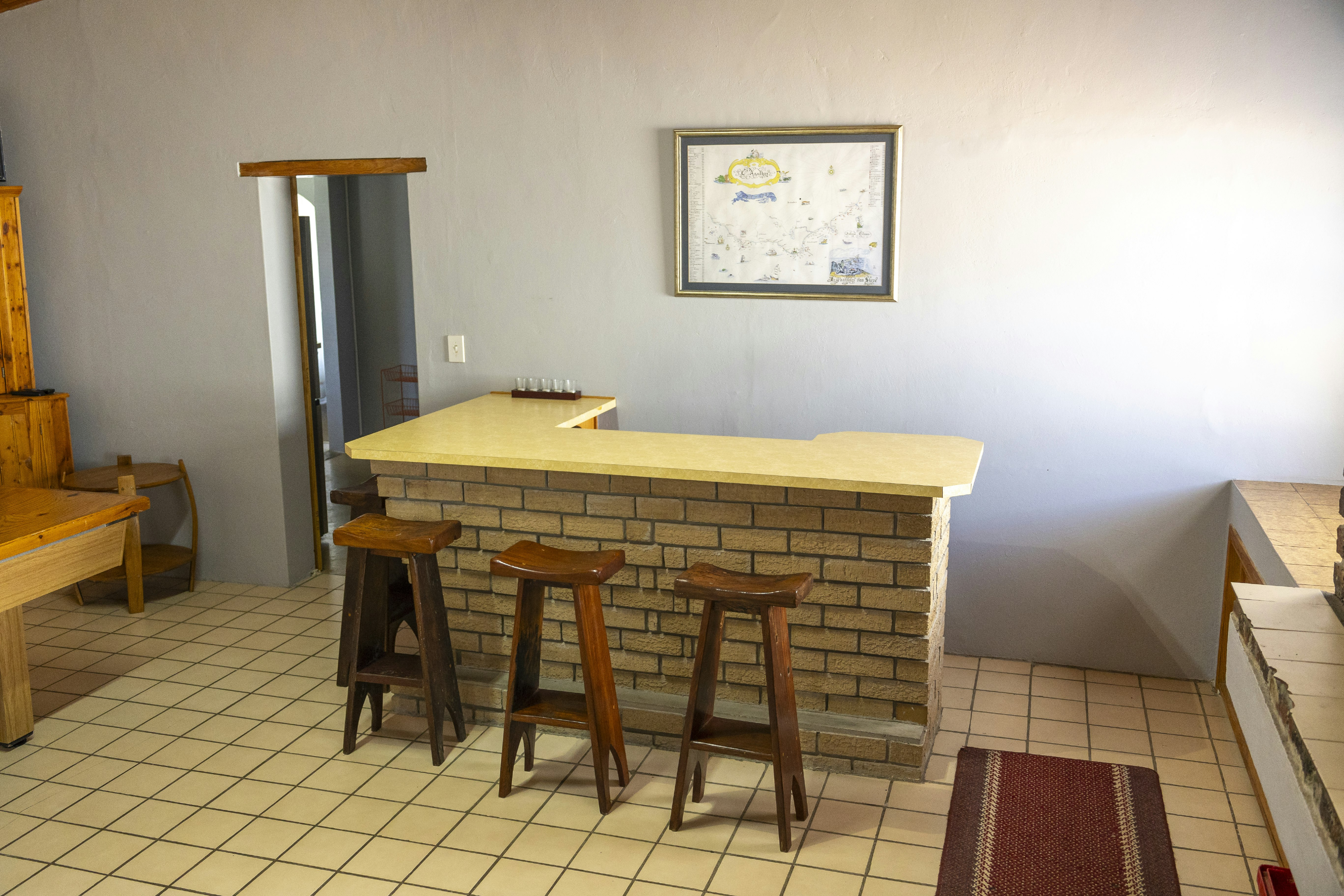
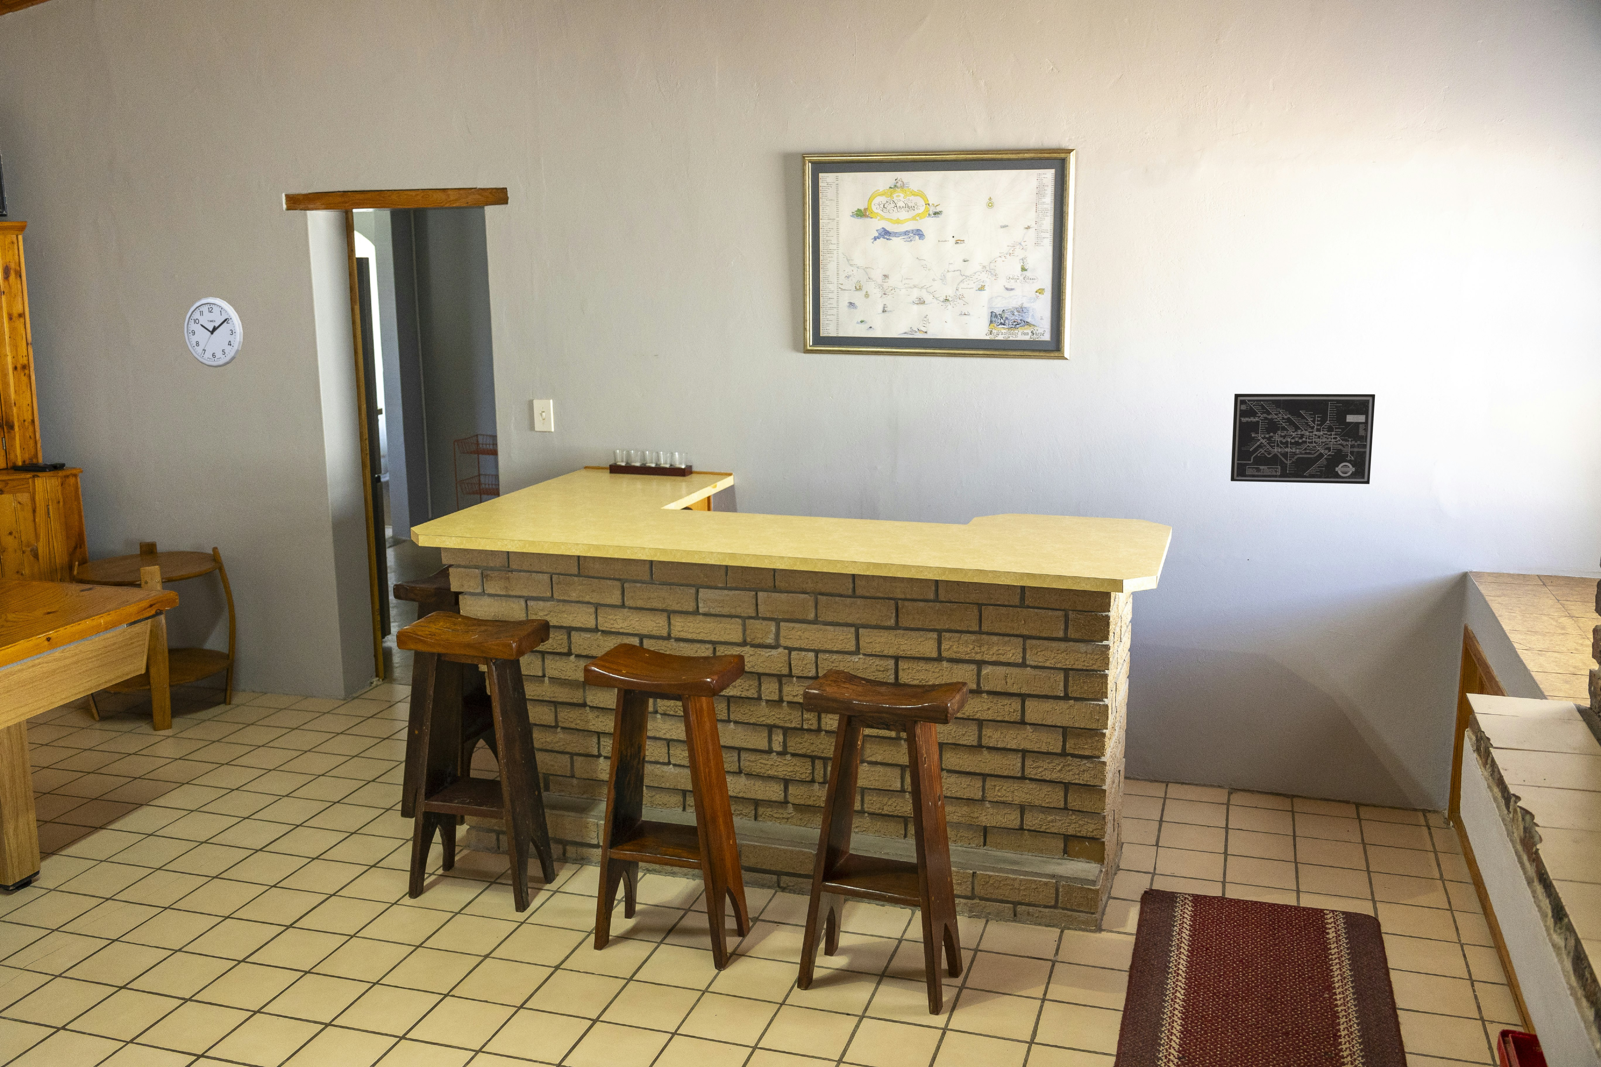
+ wall clock (212, 332)
+ wall art (1301, 438)
